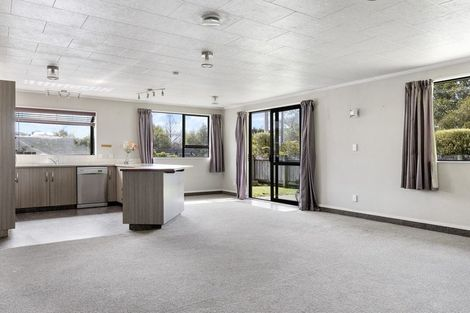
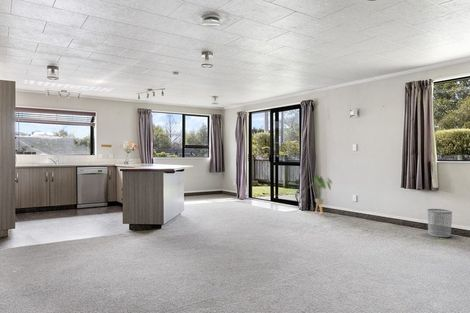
+ waste bin (439, 222)
+ house plant (320, 193)
